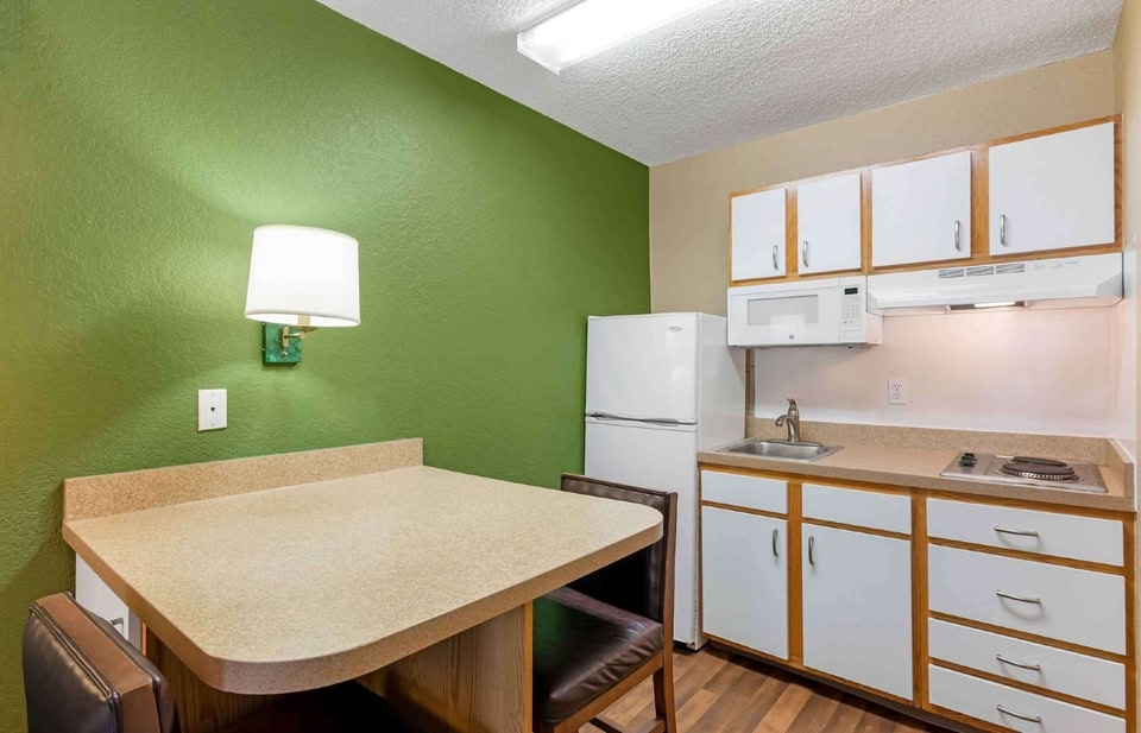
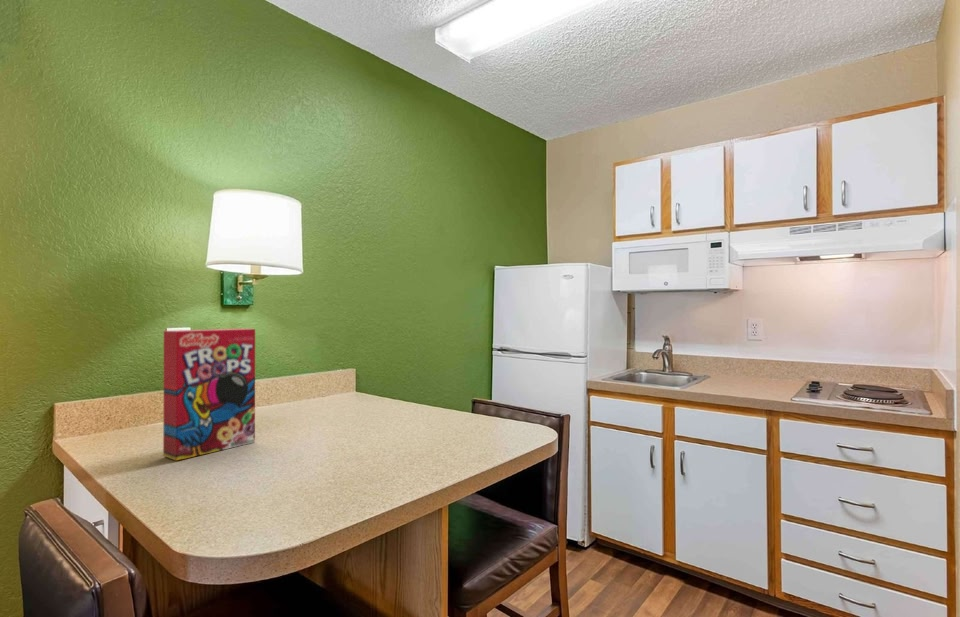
+ cereal box (211, 389)
